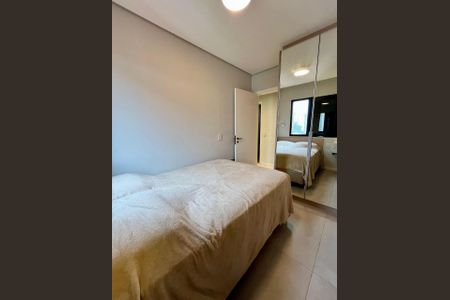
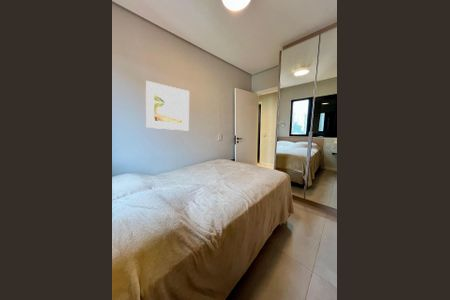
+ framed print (169, 107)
